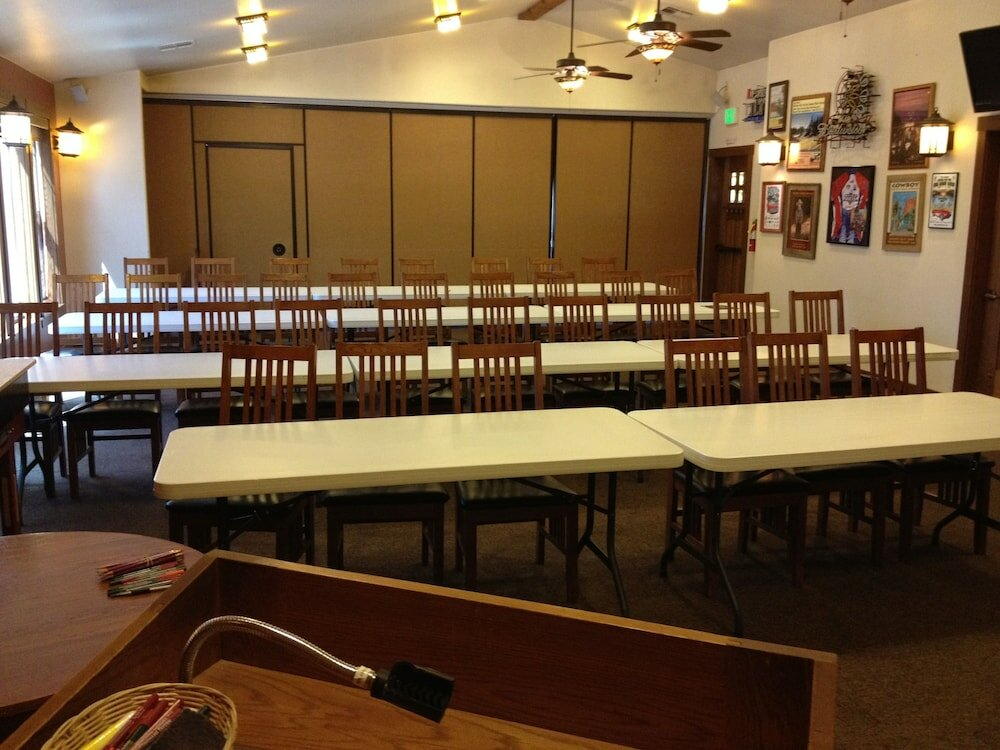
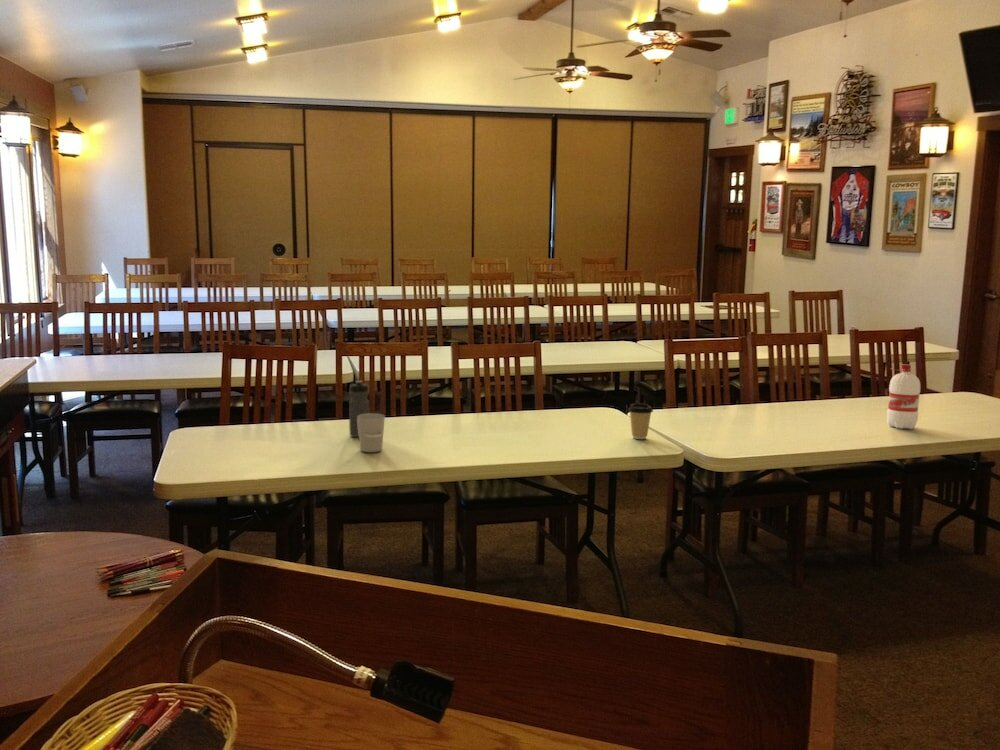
+ water bottle (904, 395)
+ cup (371, 433)
+ coffee cup (640, 421)
+ water bottle (359, 408)
